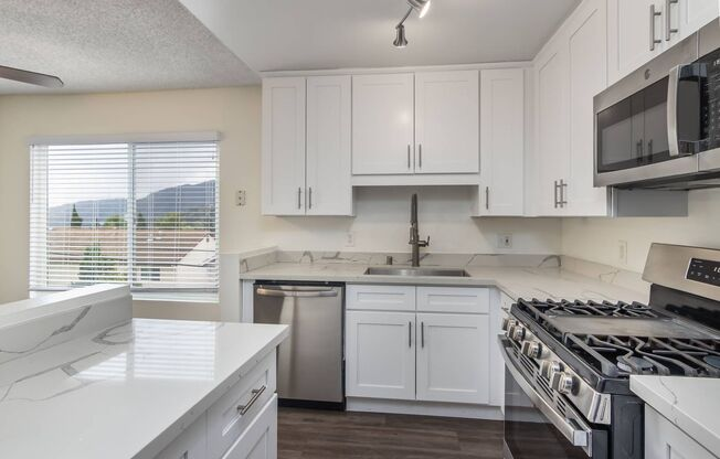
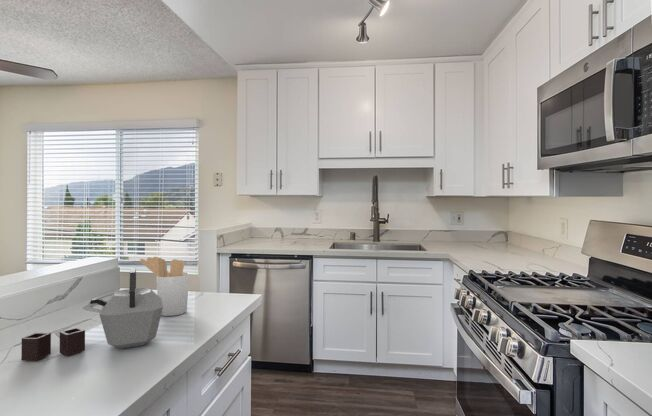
+ kettle (100, 312)
+ utensil holder (165, 283)
